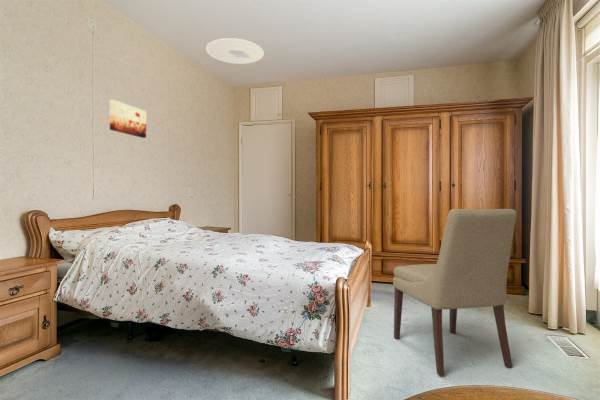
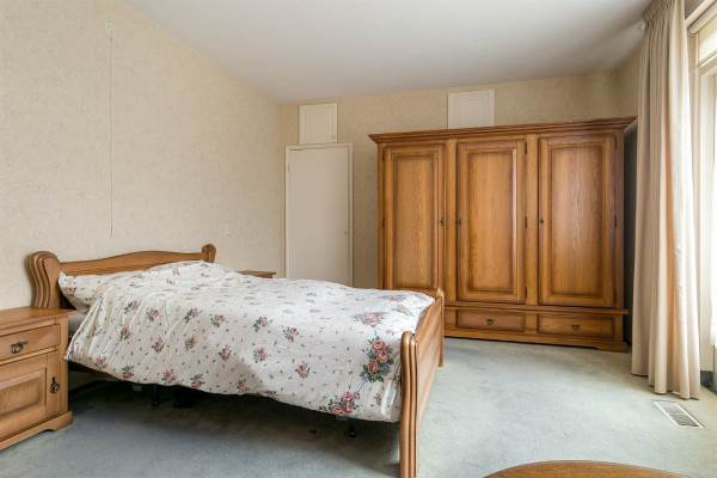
- wall art (129, 119)
- chair (451, 280)
- ceiling light (235, 49)
